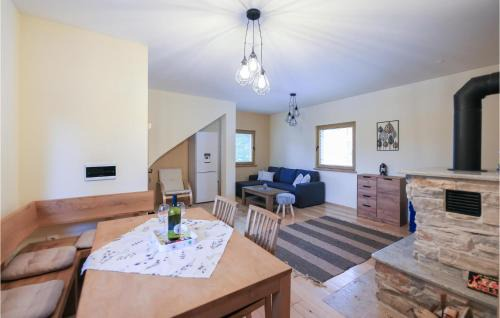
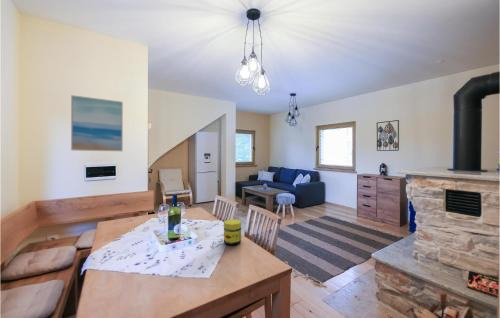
+ wall art (98, 124)
+ jar (232, 232)
